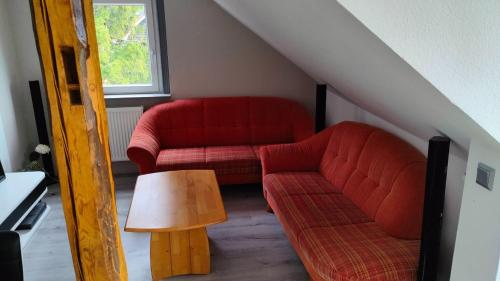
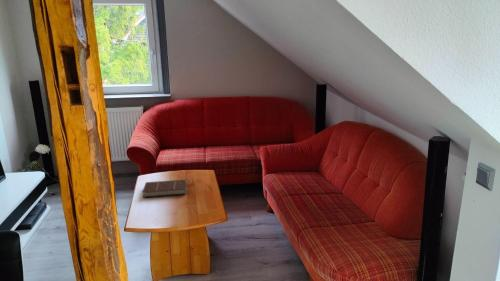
+ book (165, 188)
